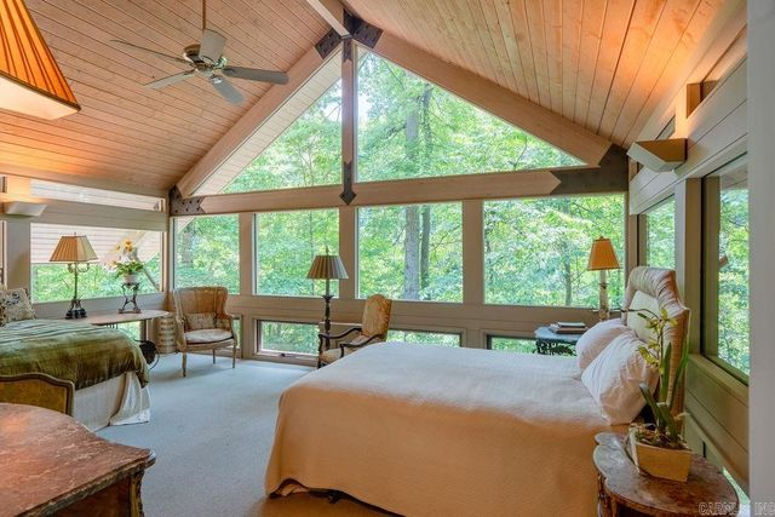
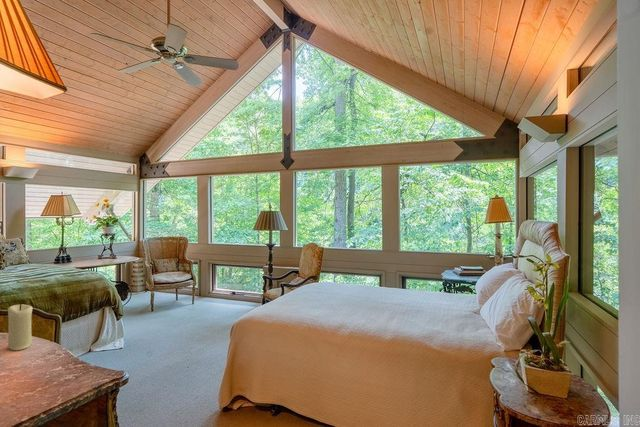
+ candle (20, 325)
